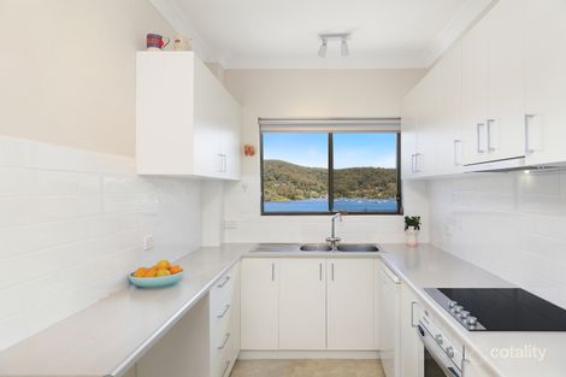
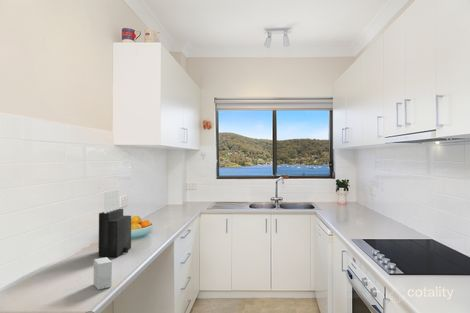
+ knife block (117, 221)
+ small box (102, 272)
